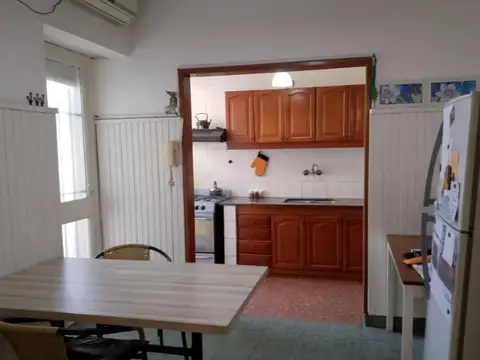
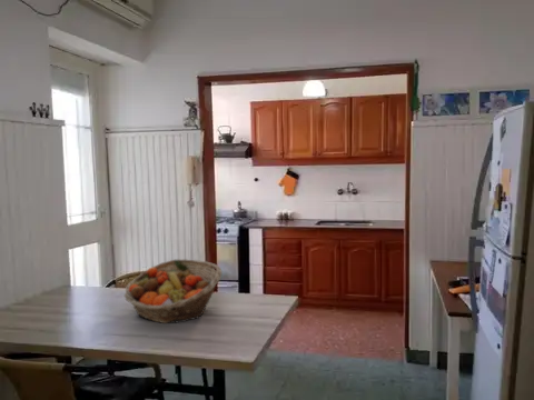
+ fruit basket (174, 289)
